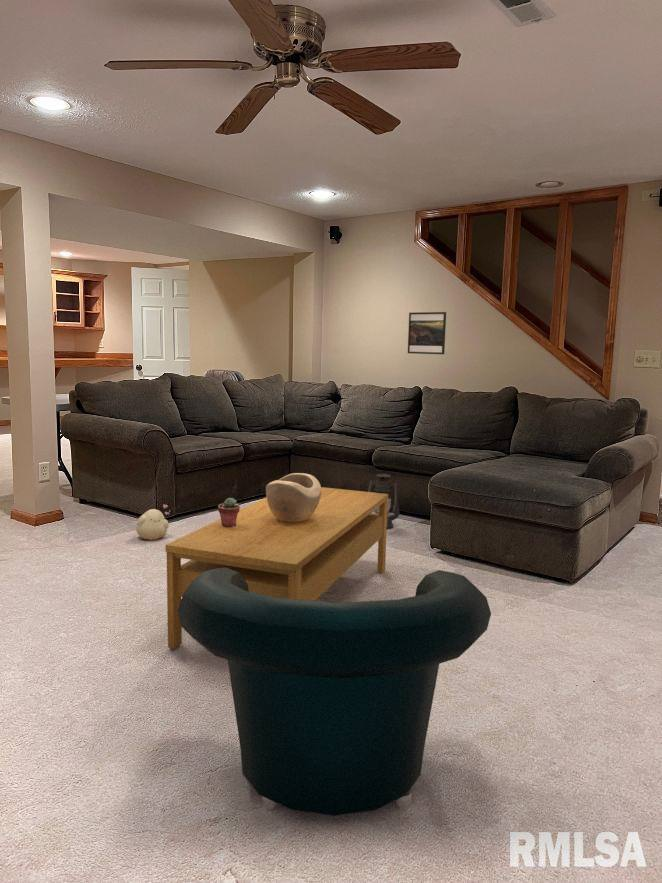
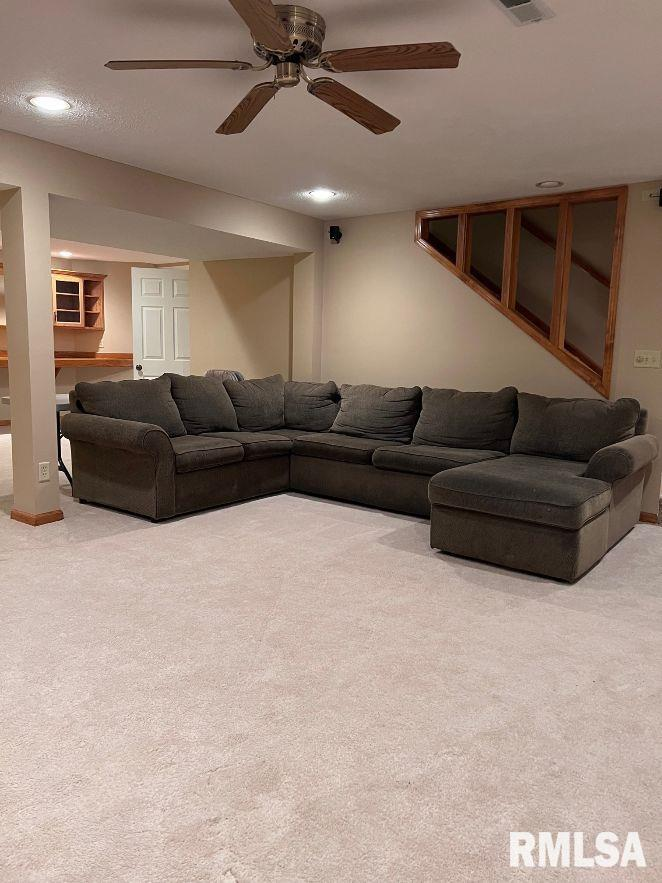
- coffee table (294, 559)
- potted succulent (229, 511)
- lantern (388, 499)
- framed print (426, 333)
- decorative bowl (293, 497)
- armchair (334, 680)
- plush toy (153, 520)
